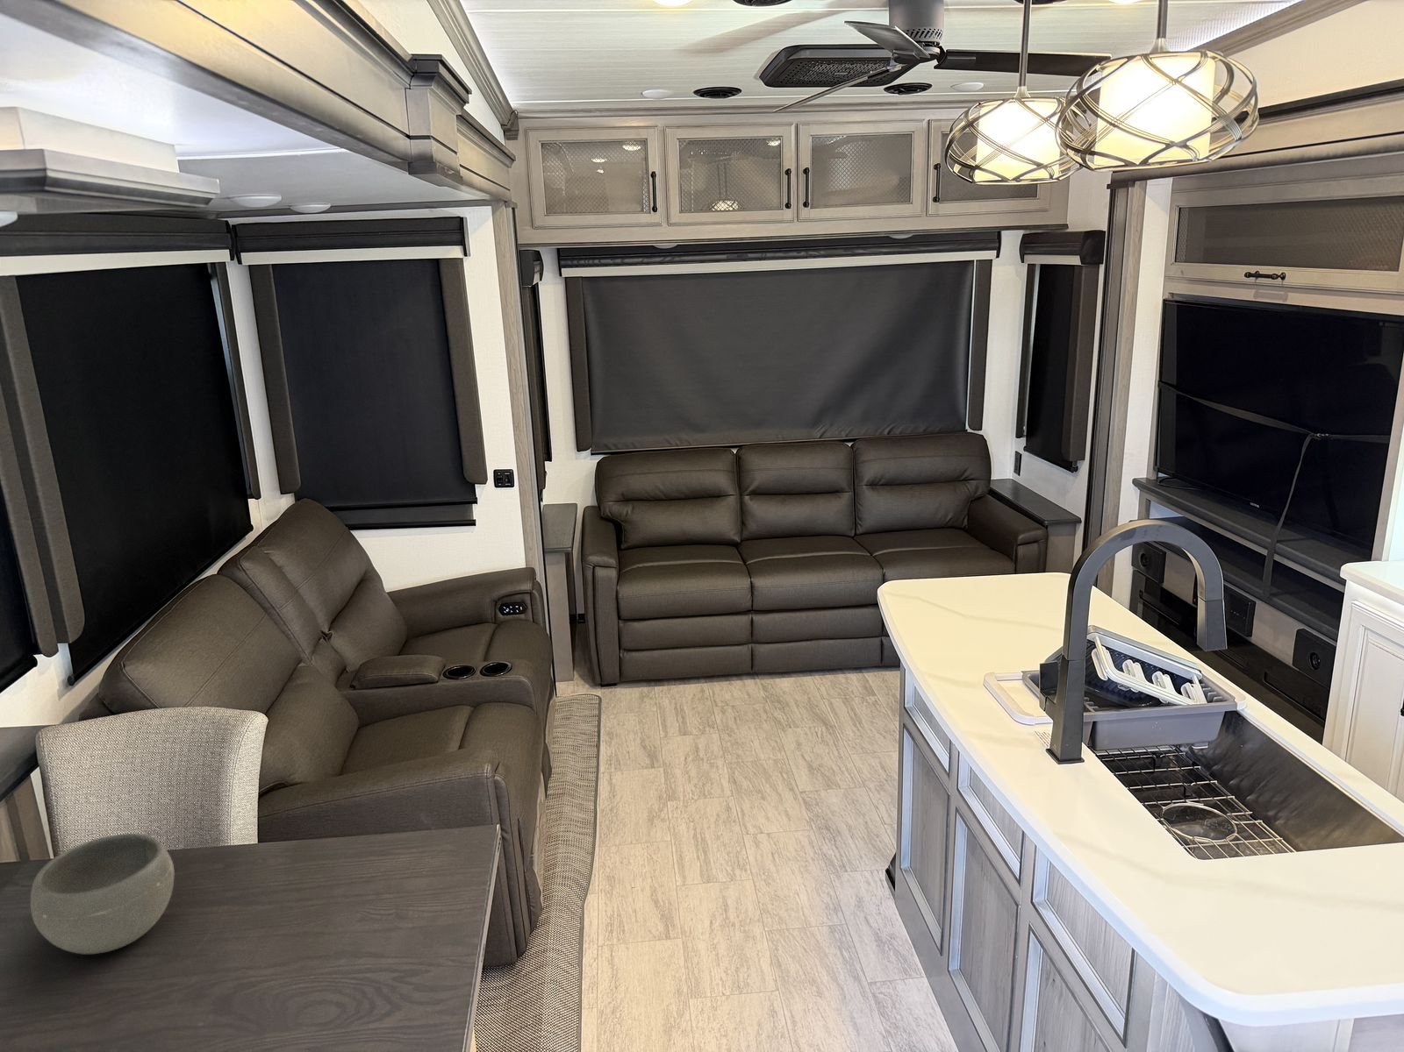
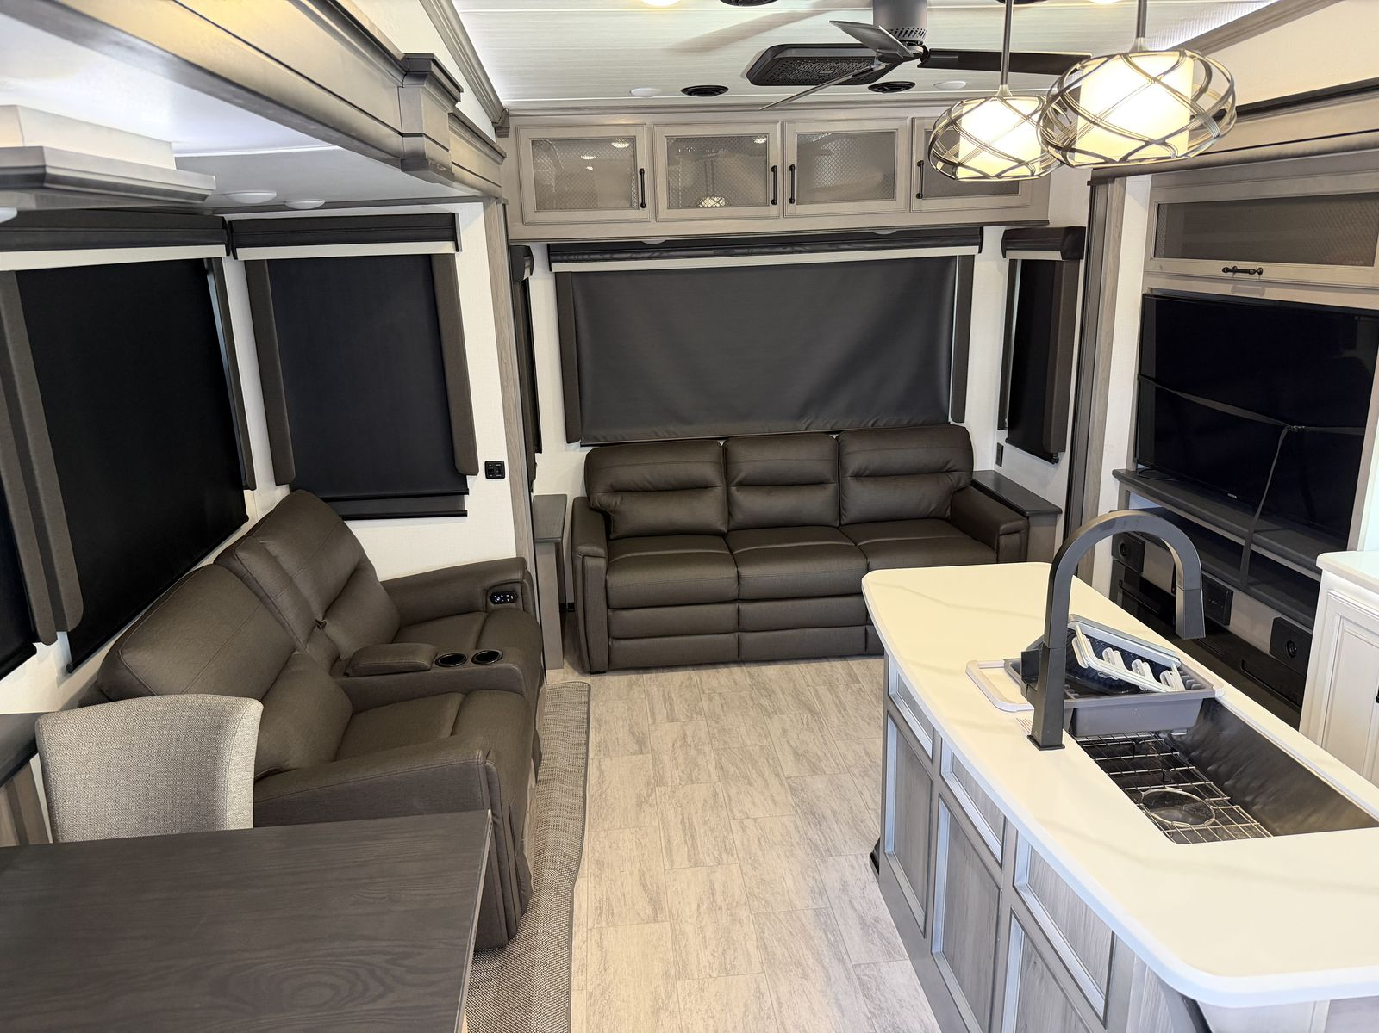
- bowl (106, 898)
